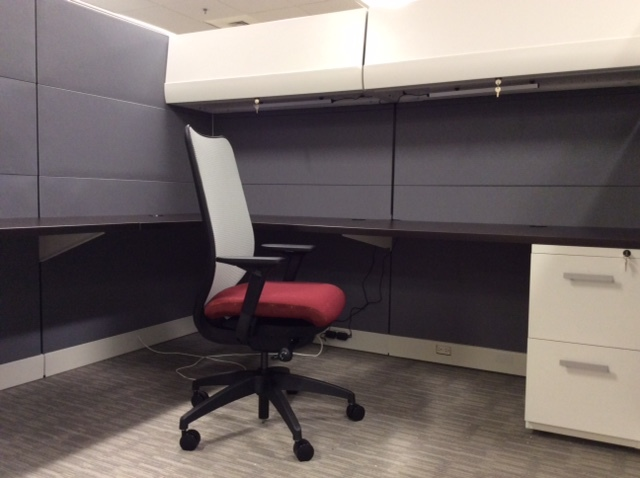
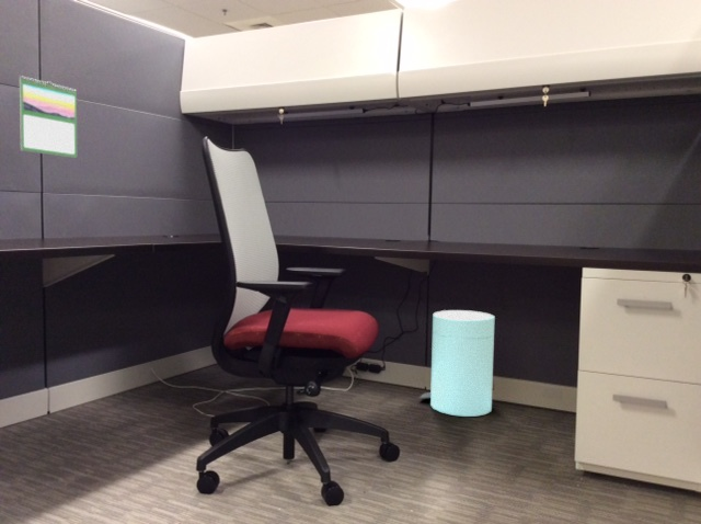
+ calendar (49, 117)
+ trash can (457, 358)
